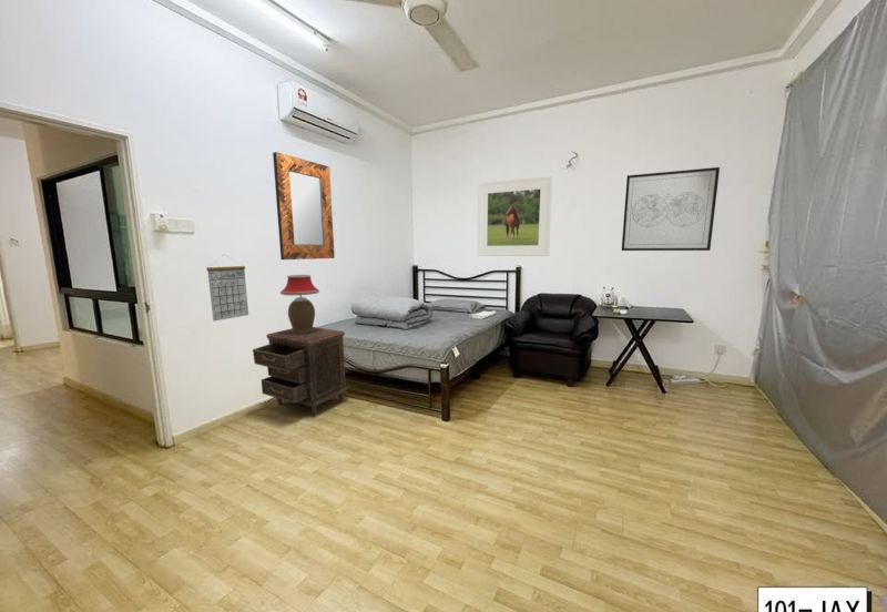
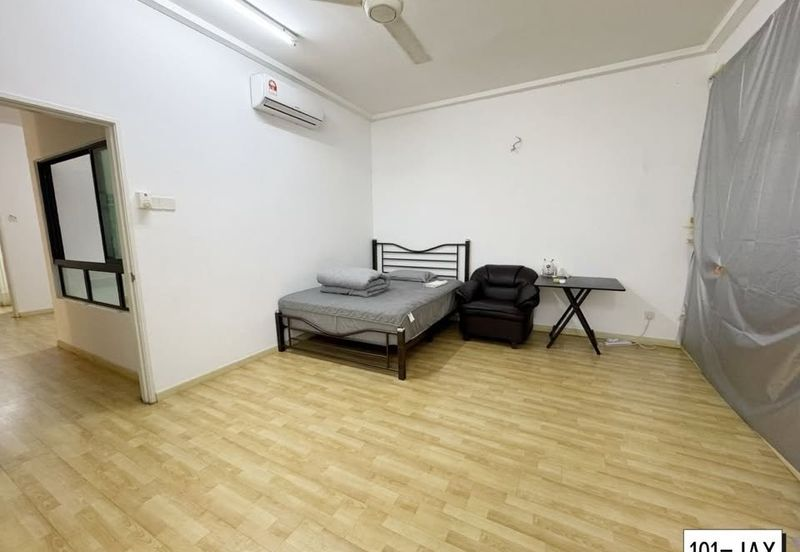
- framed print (512, 218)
- wall art (666, 212)
- nightstand (299, 370)
- table lamp (300, 303)
- calendar (228, 286)
- home mirror (306, 211)
